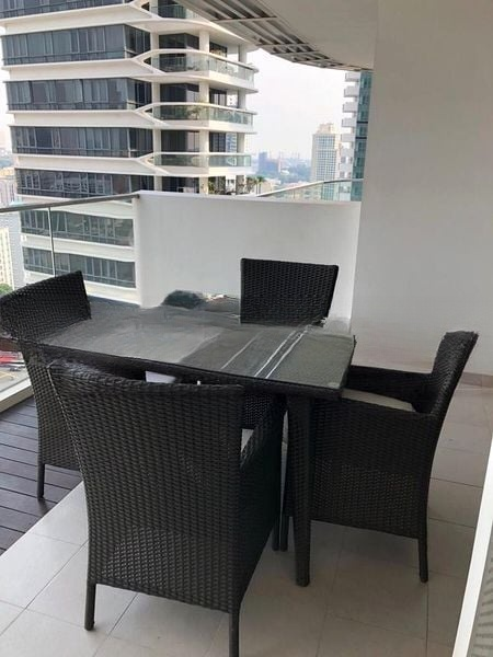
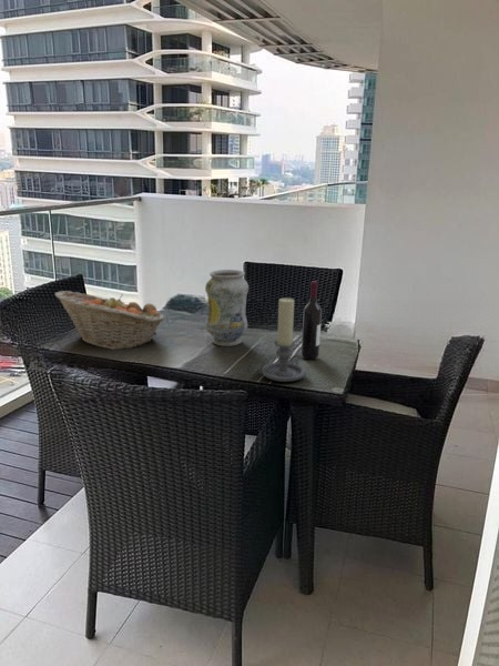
+ candle holder (286, 336)
+ fruit basket (111, 314)
+ wine bottle (312, 320)
+ vase (226, 307)
